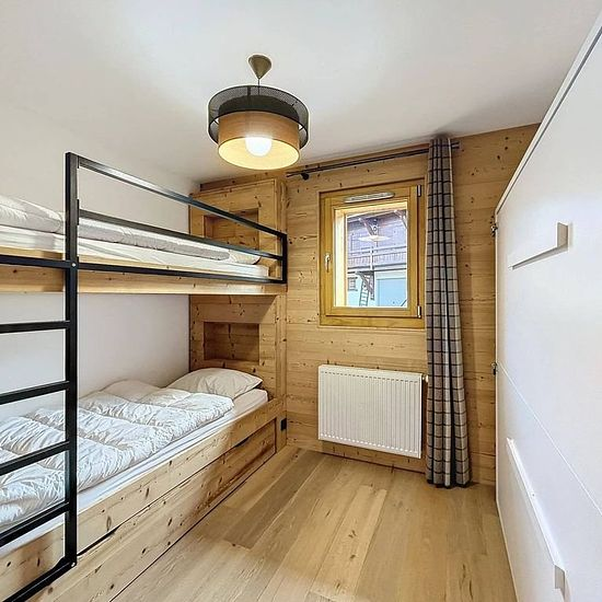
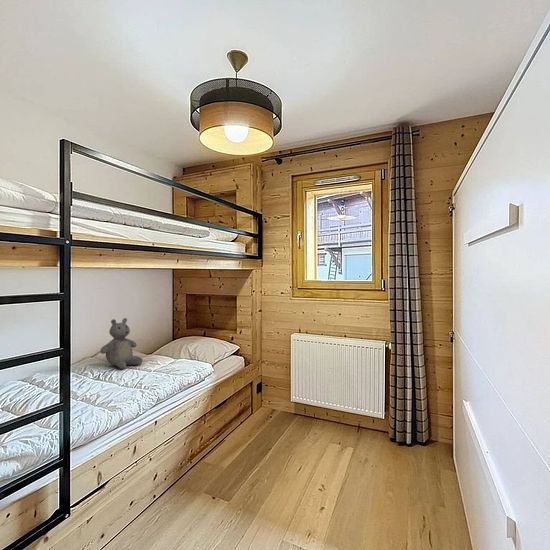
+ teddy bear (123, 342)
